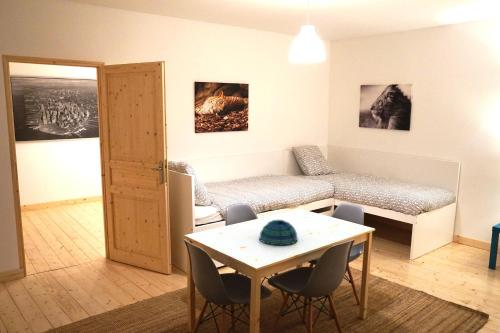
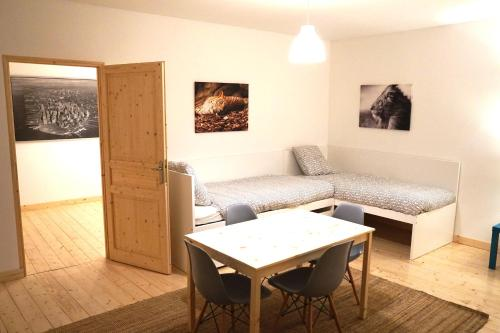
- decorative bowl (278, 229)
